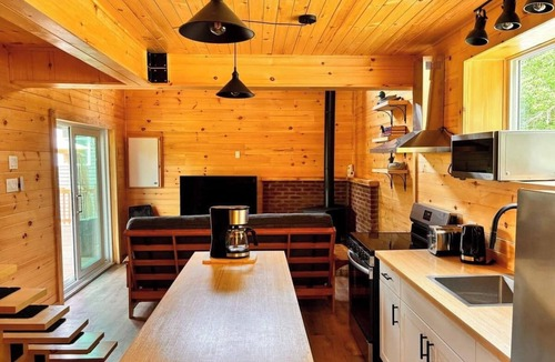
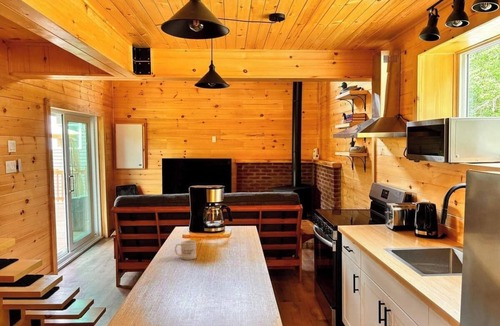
+ mug (185, 249)
